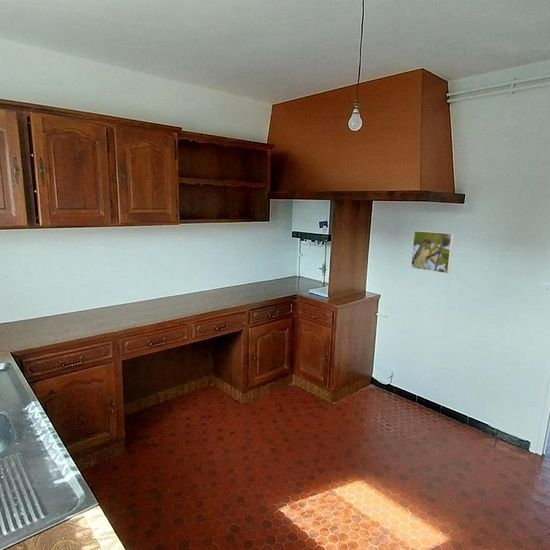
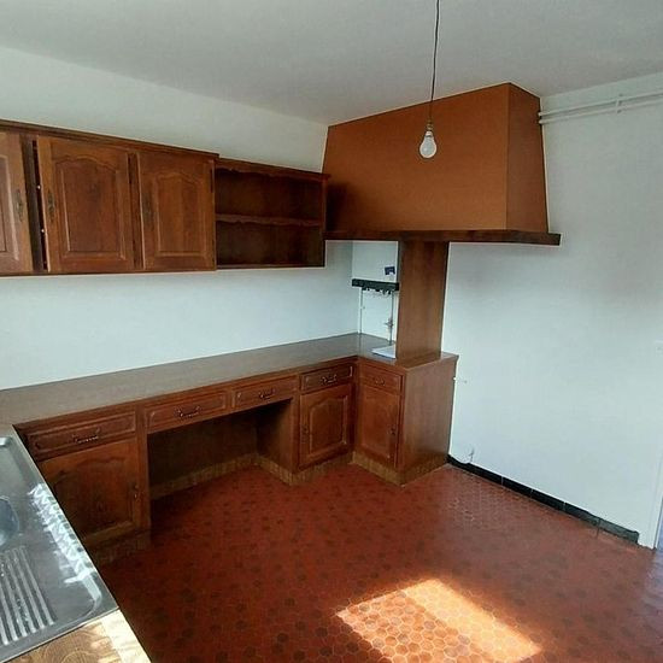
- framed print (431, 251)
